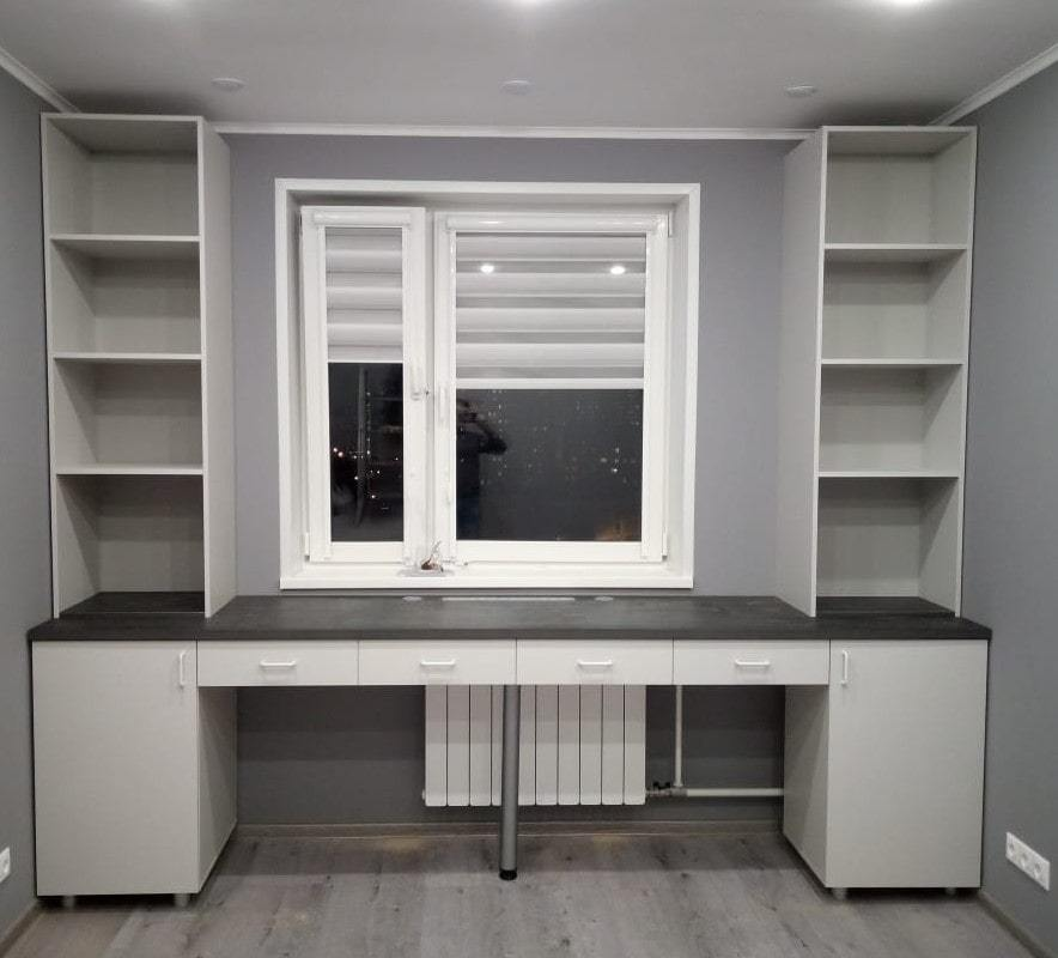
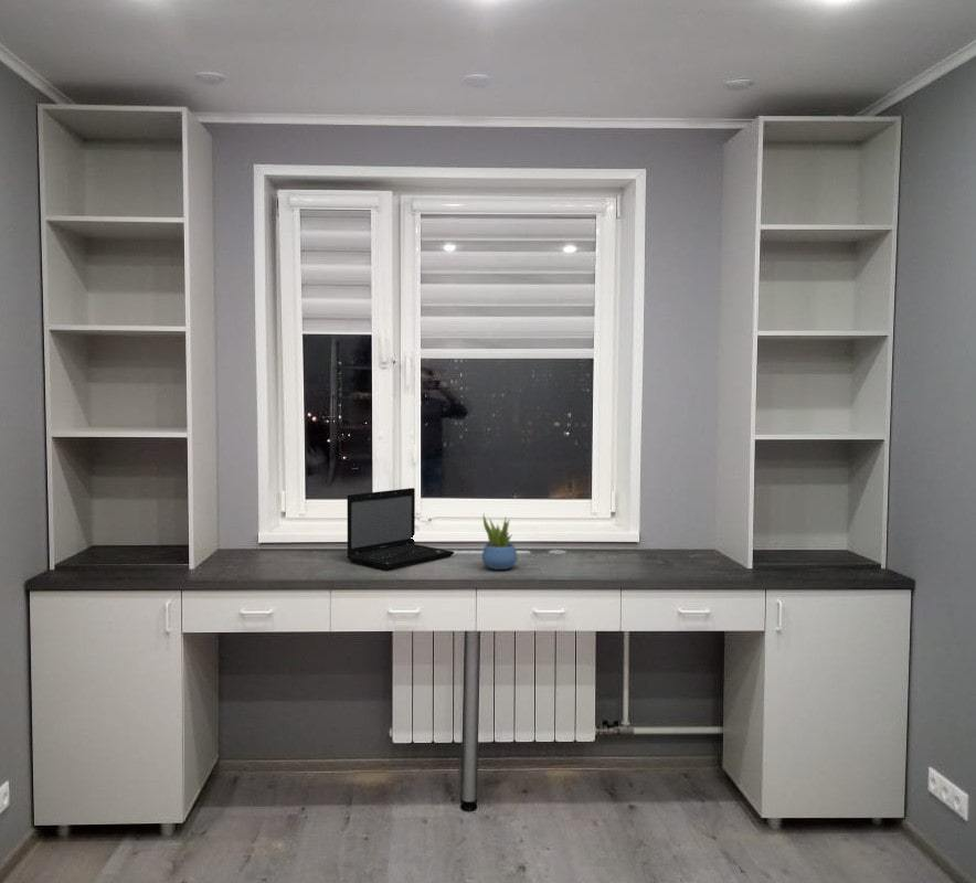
+ laptop (401, 526)
+ succulent plant (498, 540)
